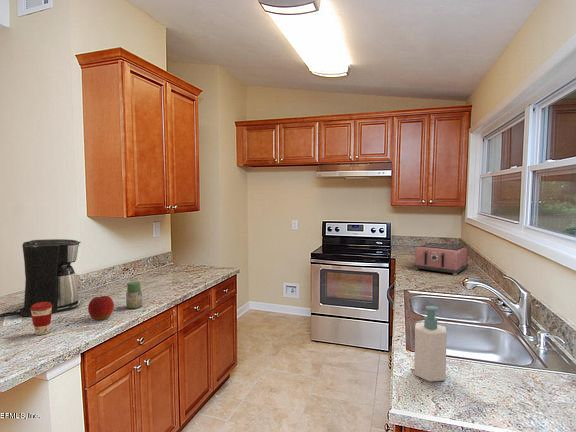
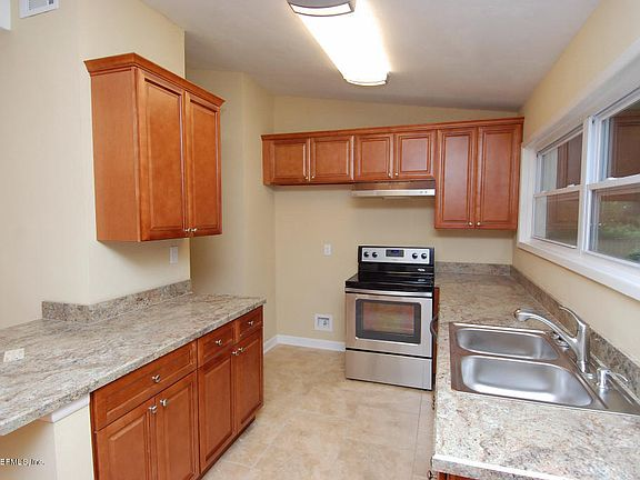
- soap bottle (430, 340)
- jar (134, 294)
- coffee maker (42, 274)
- apple (101, 307)
- coffee cup (41, 318)
- toaster (440, 257)
